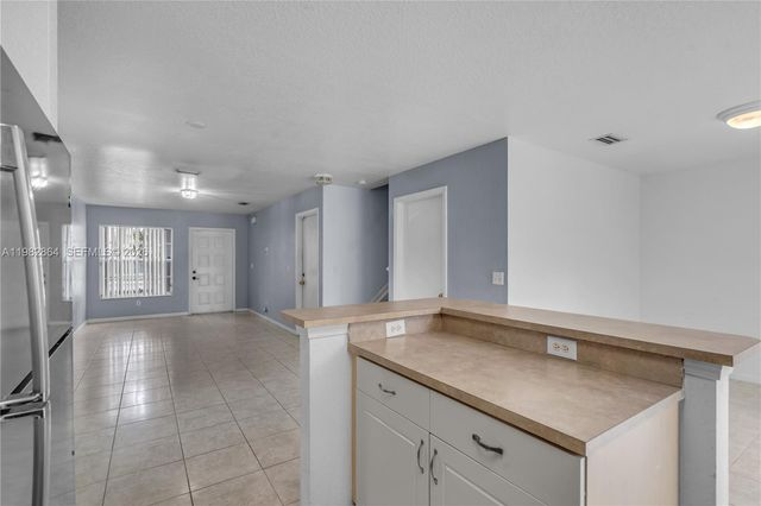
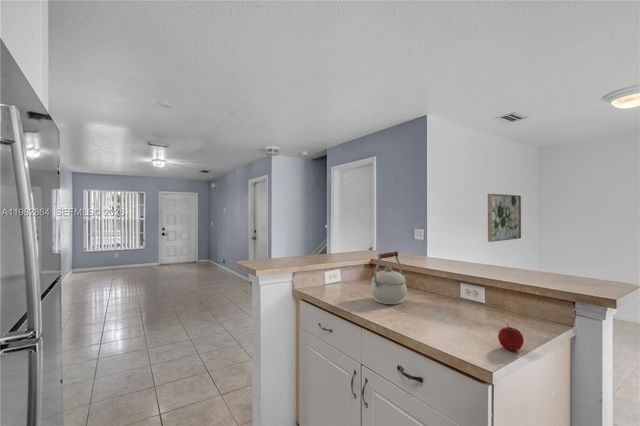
+ kettle (390, 276)
+ apple (510, 336)
+ wall art (506, 217)
